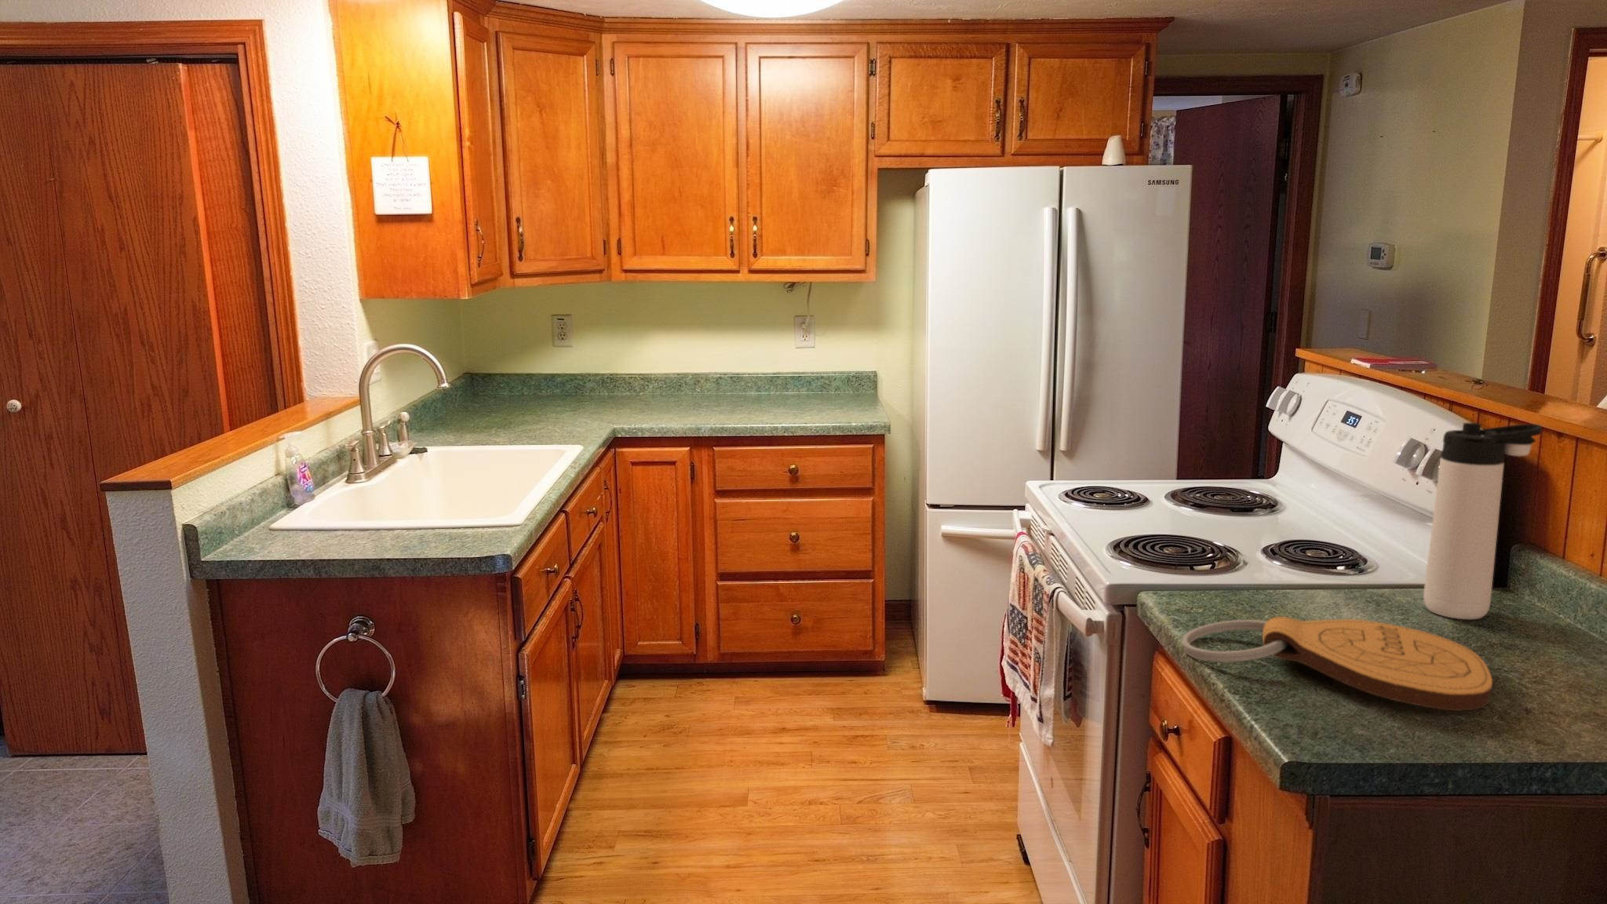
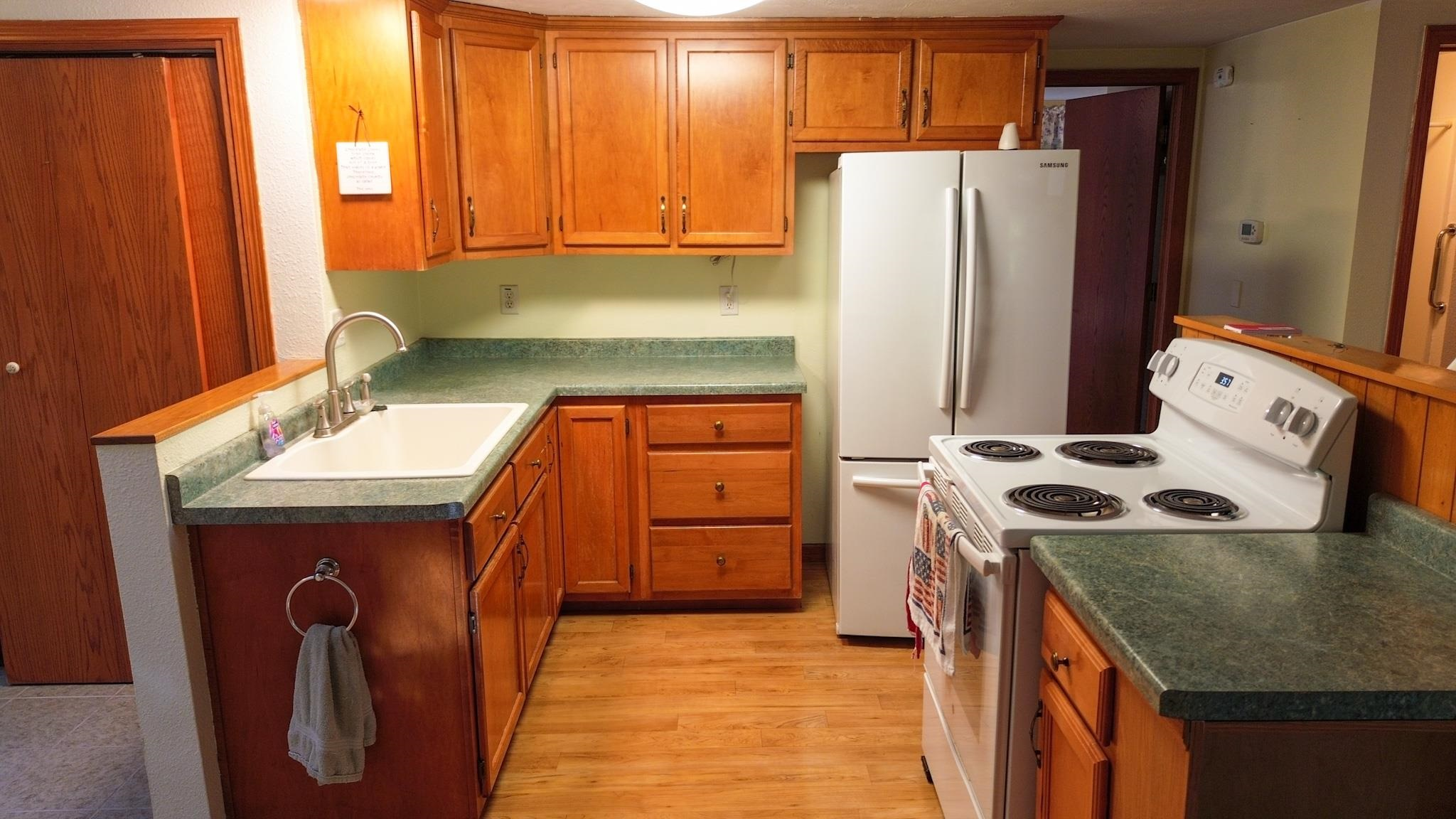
- thermos bottle (1481, 520)
- key chain (1328, 648)
